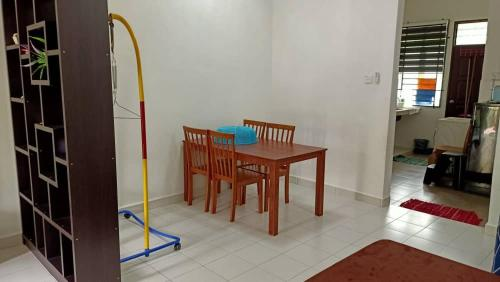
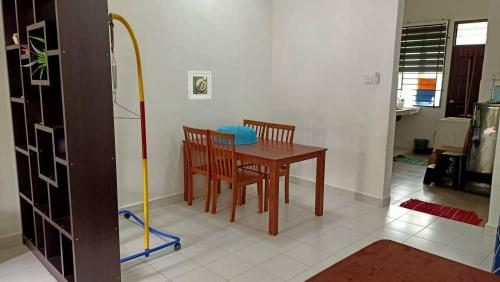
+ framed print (199, 85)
